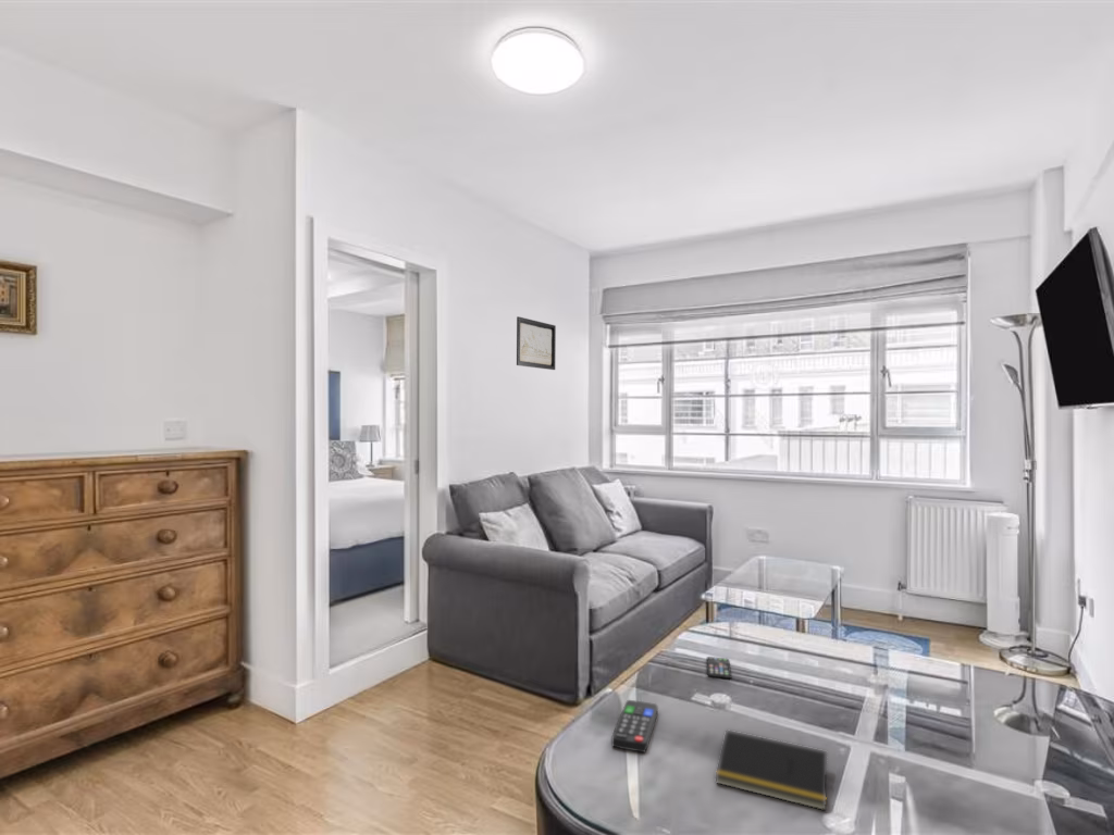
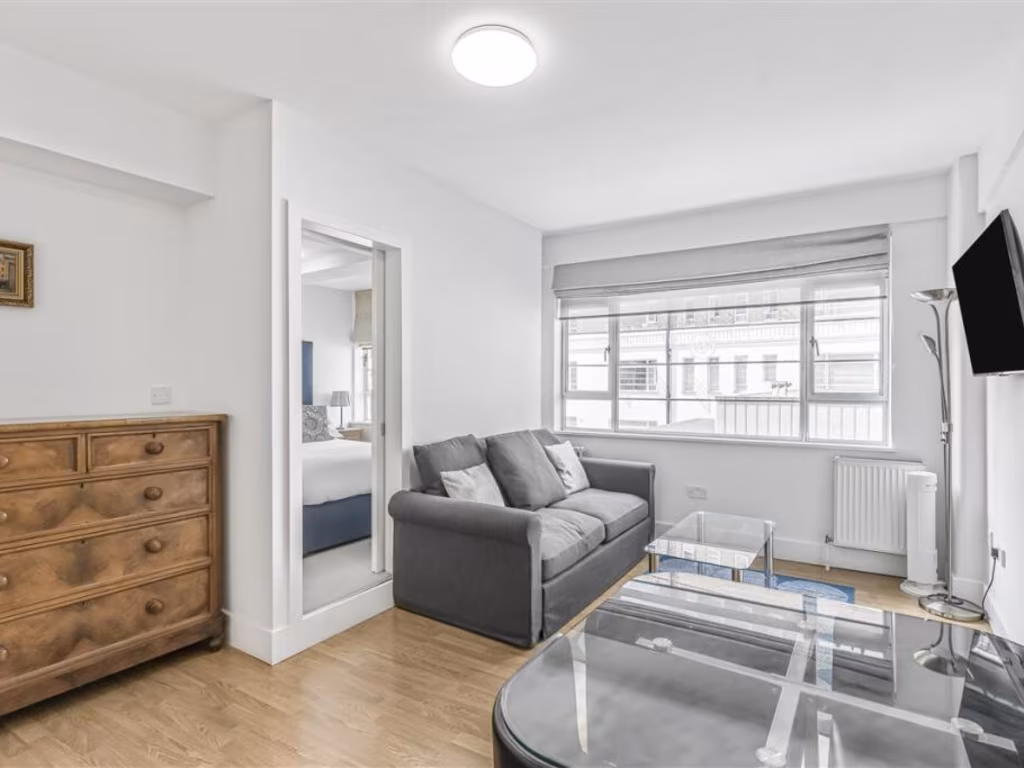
- wall art (536, 344)
- notepad (771, 767)
- smartphone (718, 666)
- remote control (635, 723)
